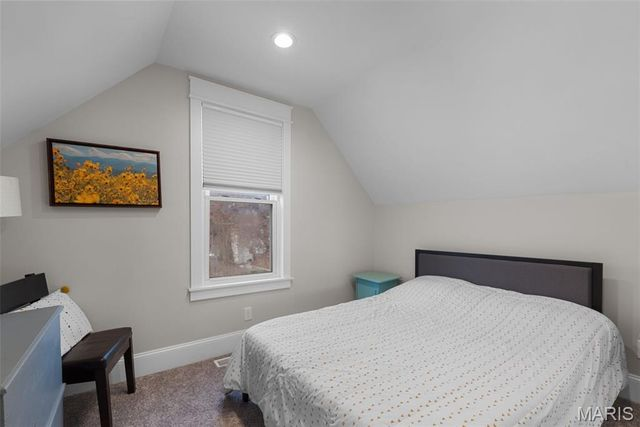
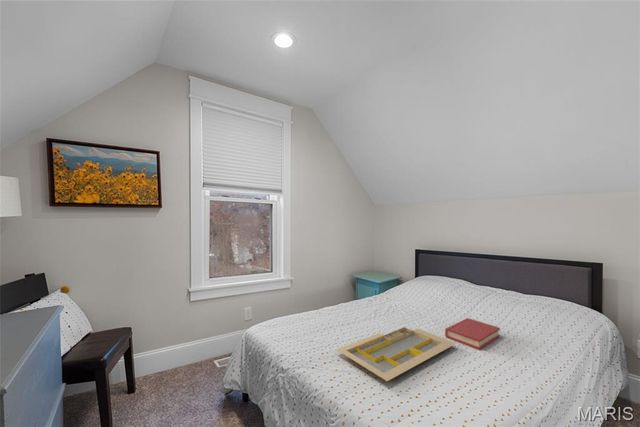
+ serving tray (397, 348)
+ hardback book (472, 332)
